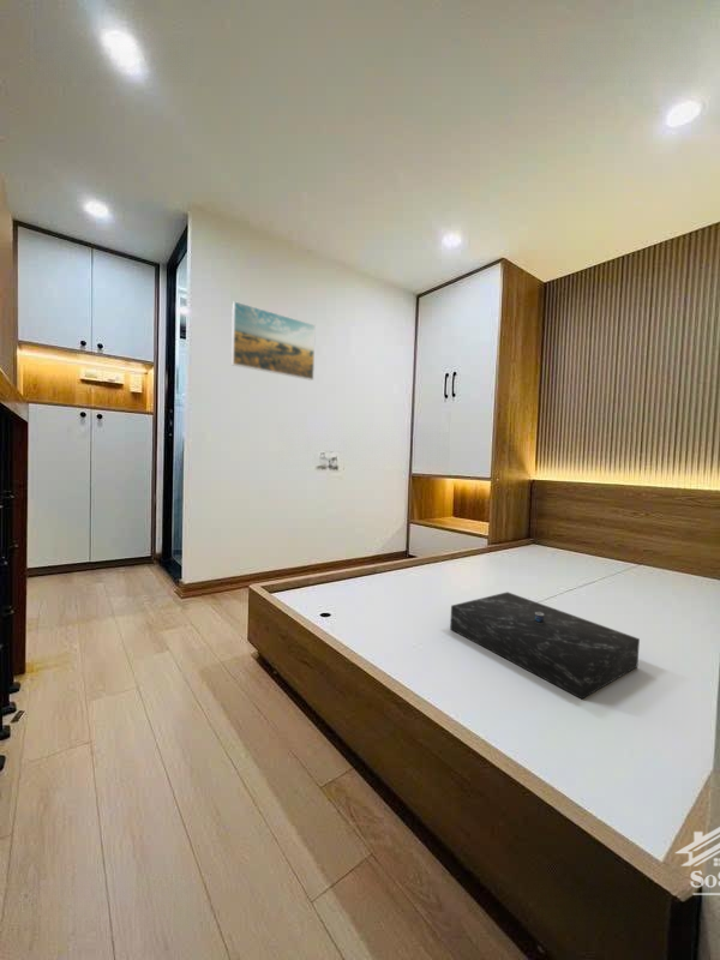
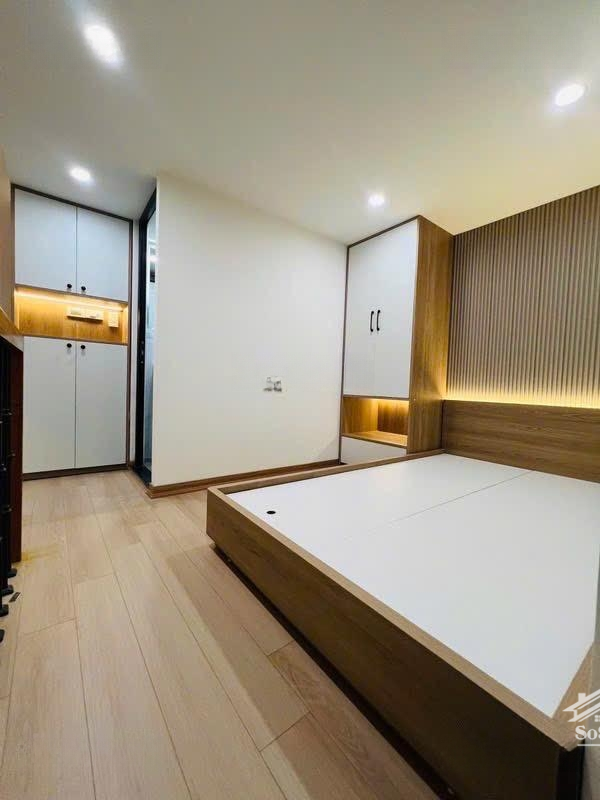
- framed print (275, 343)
- tray (536, 629)
